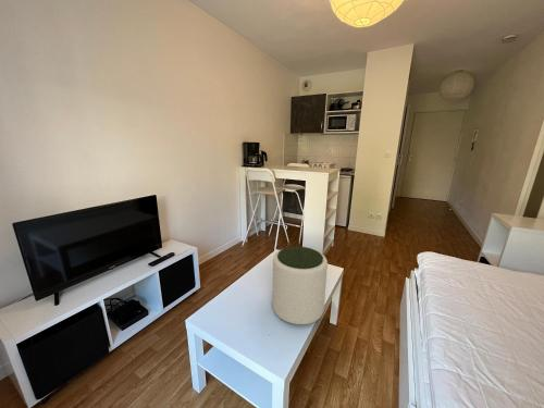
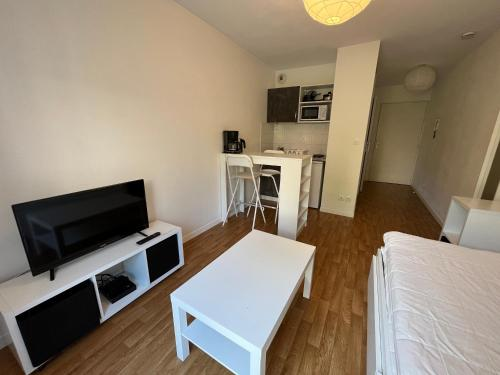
- plant pot (298, 282)
